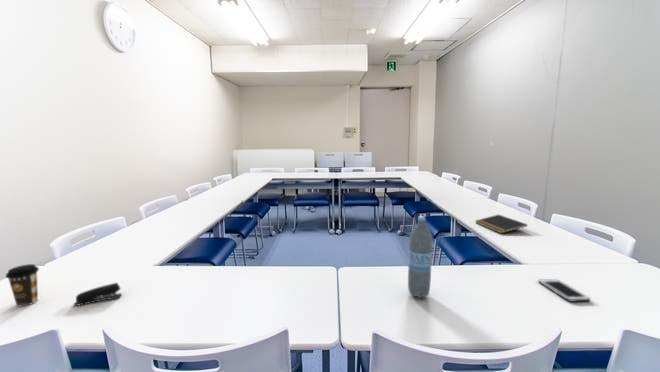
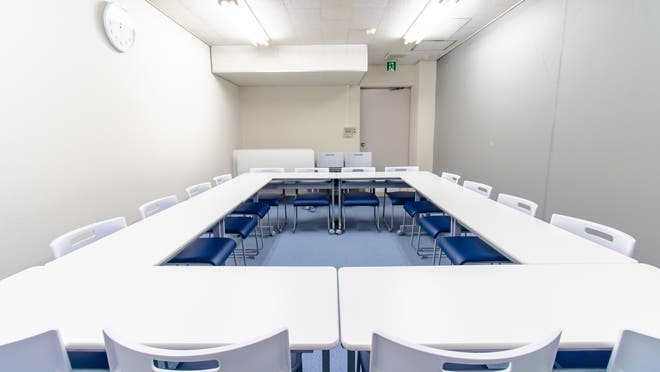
- water bottle (420, 256)
- cell phone (562, 289)
- coffee cup (24, 285)
- notepad (499, 223)
- stapler (97, 293)
